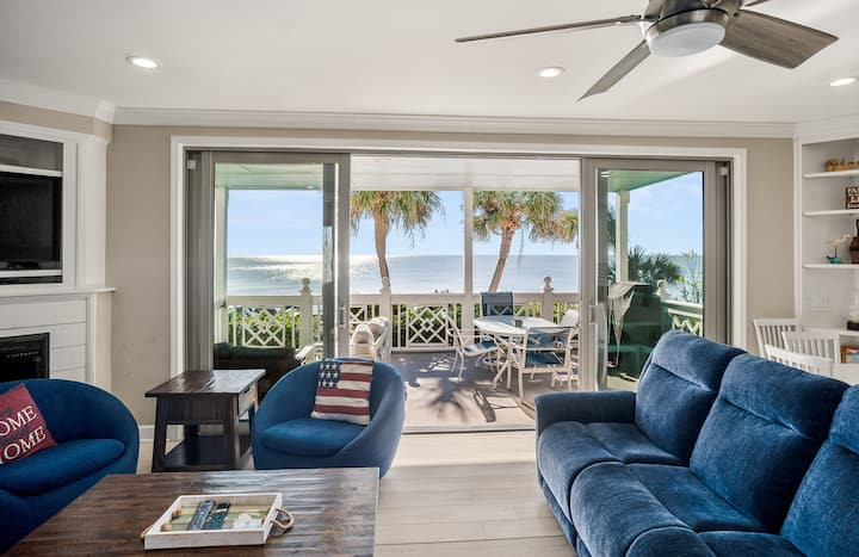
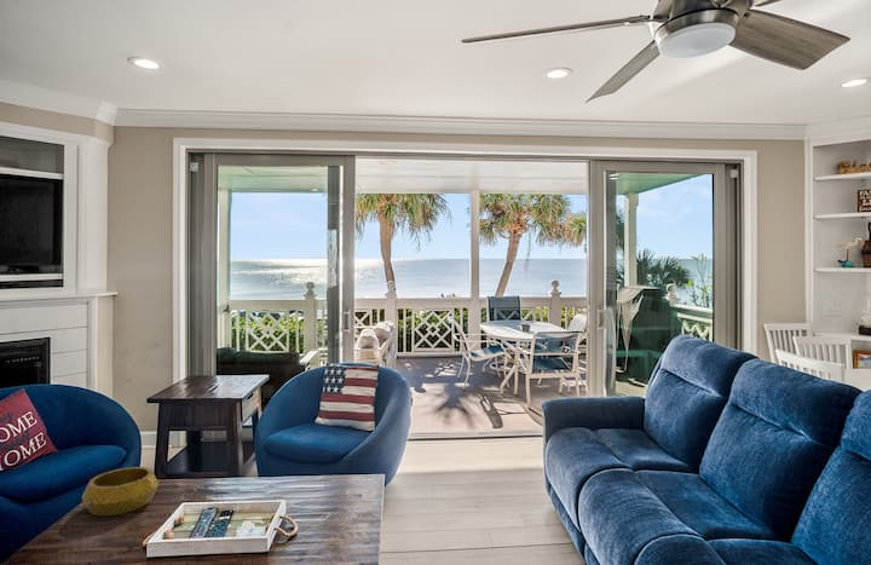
+ decorative bowl (121, 490)
